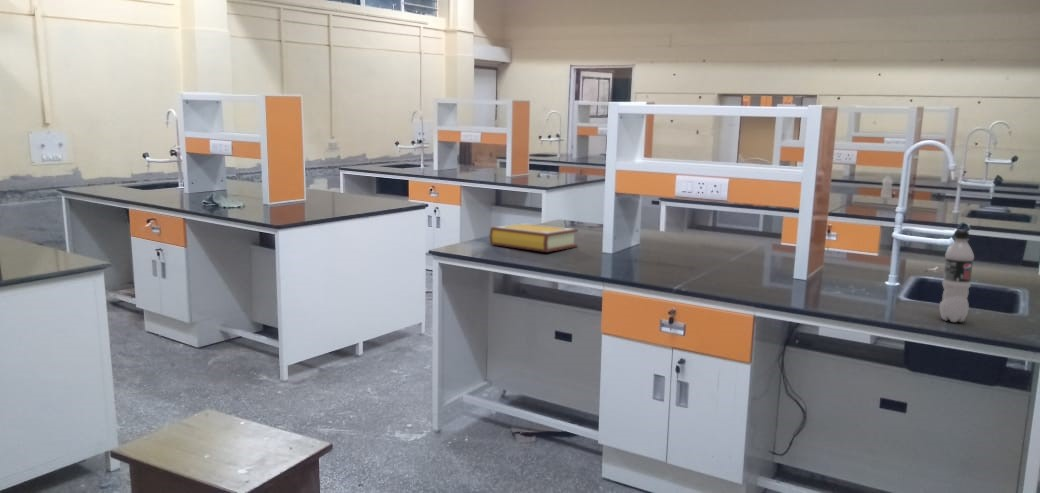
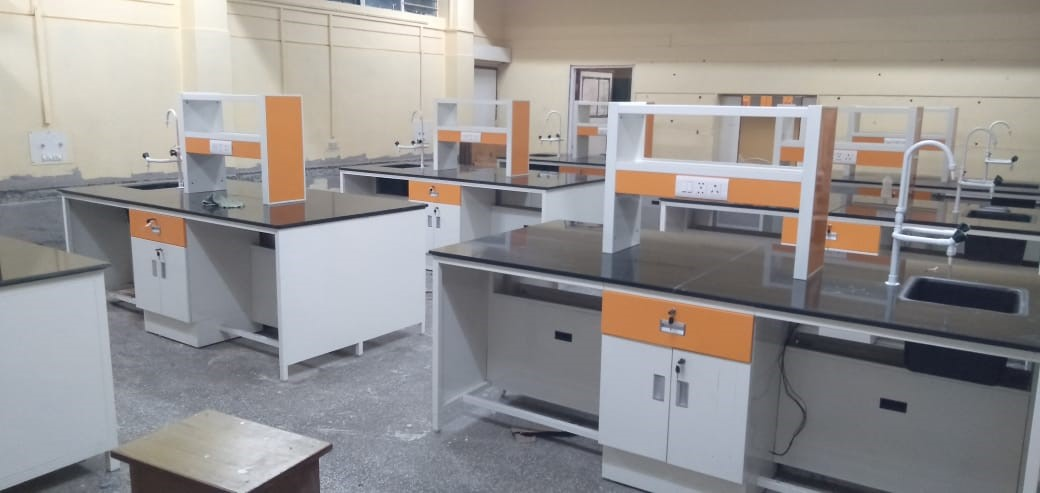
- book (533, 237)
- beverage bottle (957, 275)
